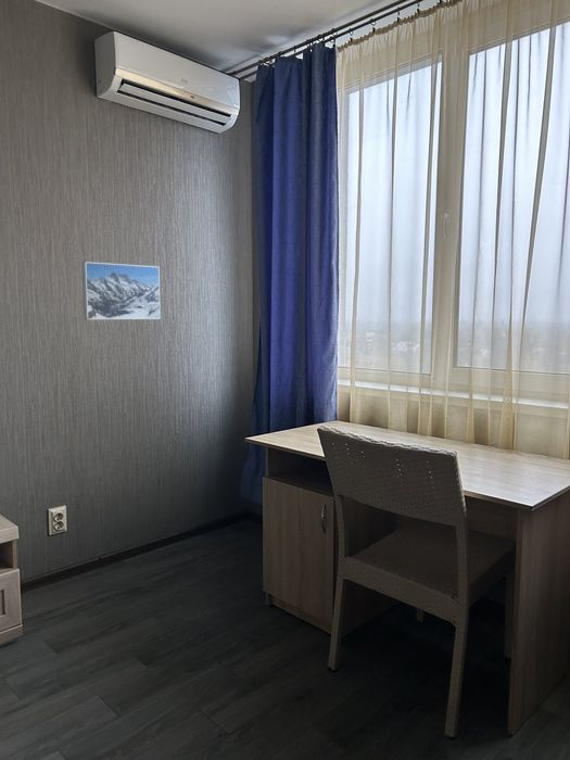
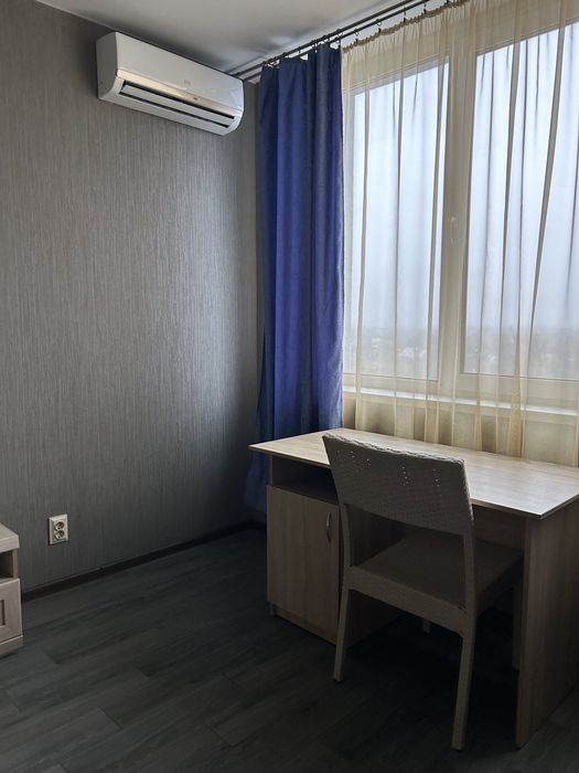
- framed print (123, 291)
